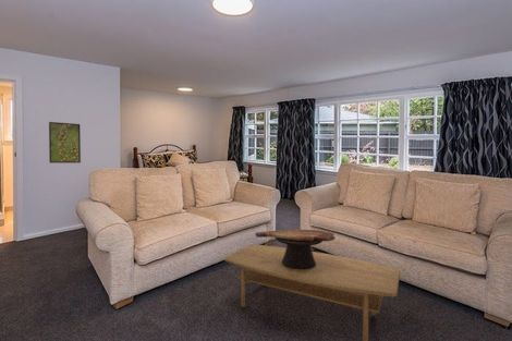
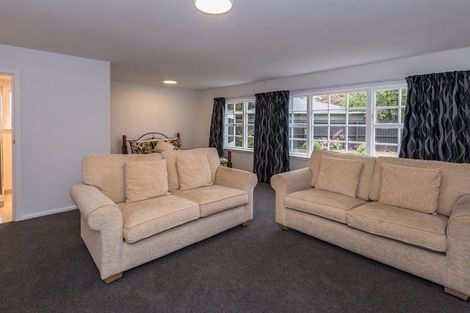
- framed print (64, 143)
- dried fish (295, 247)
- coffee table (306, 287)
